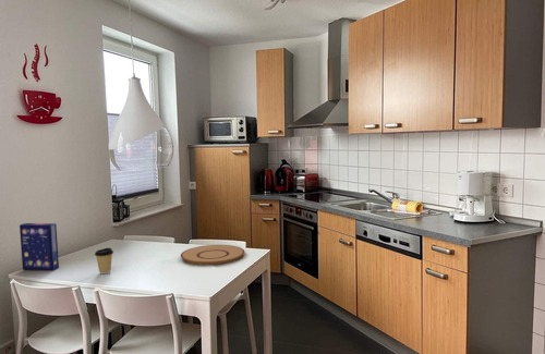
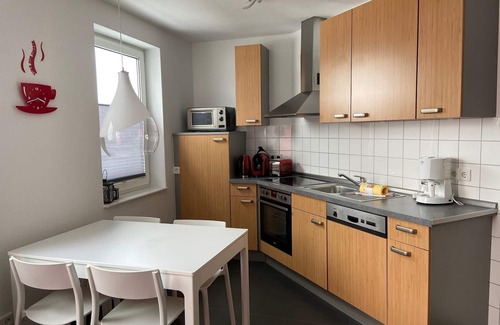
- cereal box (39, 246)
- plate (213, 254)
- coffee cup (104, 260)
